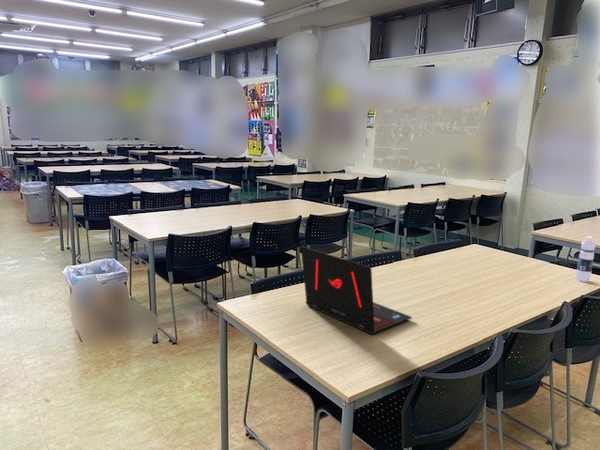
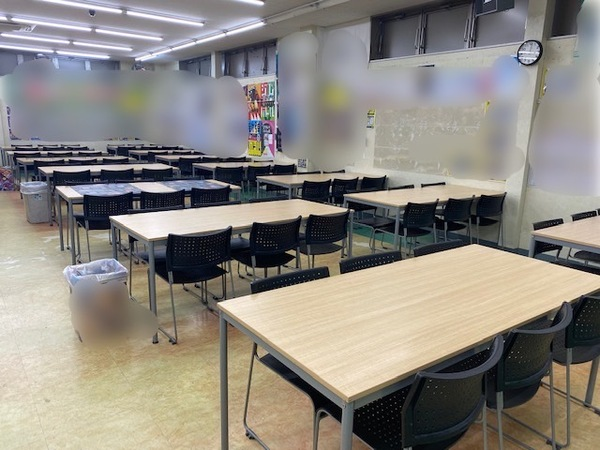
- laptop (355, 282)
- water bottle (585, 258)
